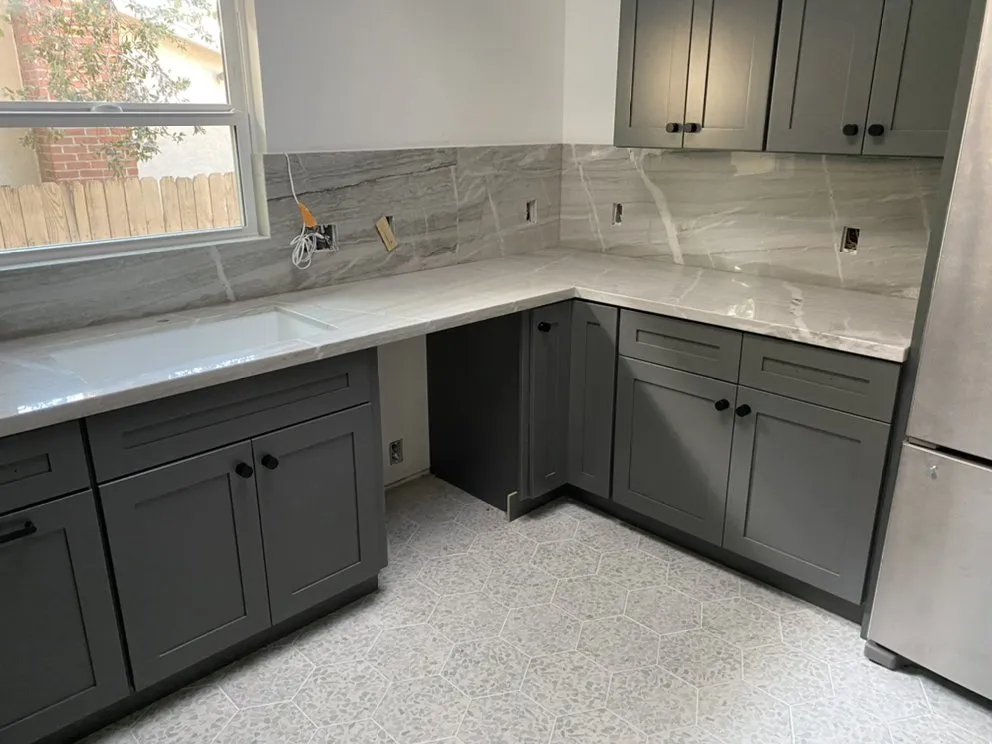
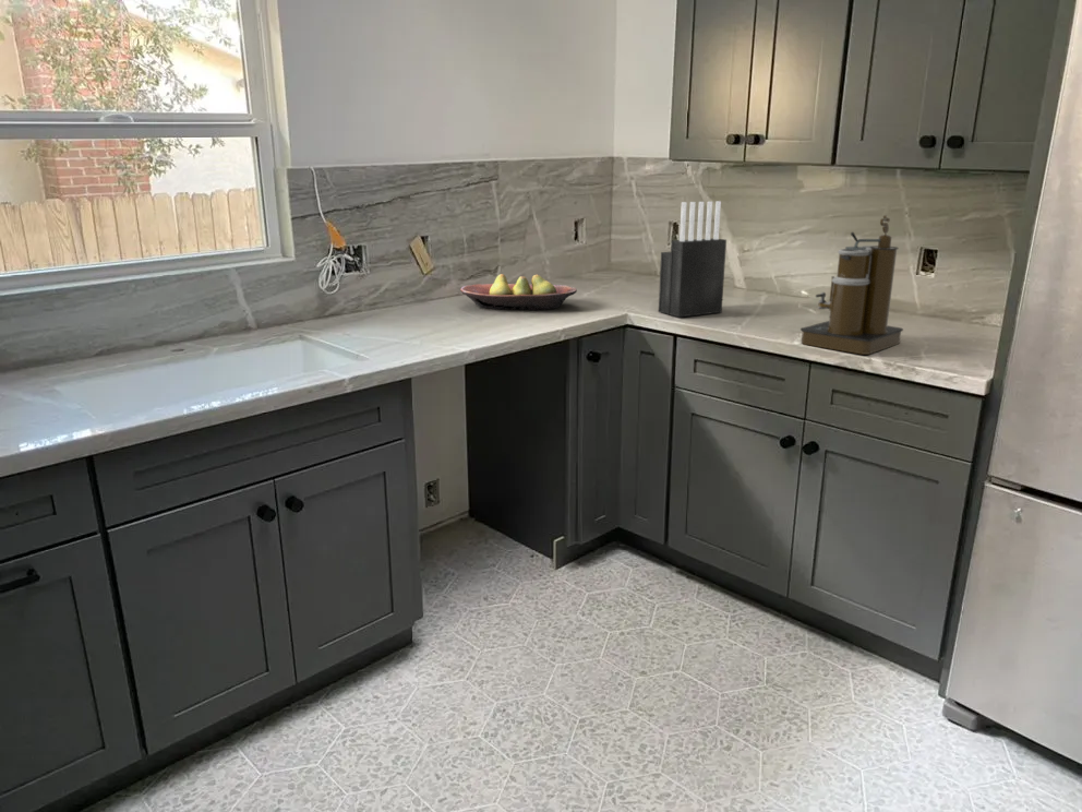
+ fruit bowl (518, 290)
+ knife block (690, 258)
+ coffee maker (857, 279)
